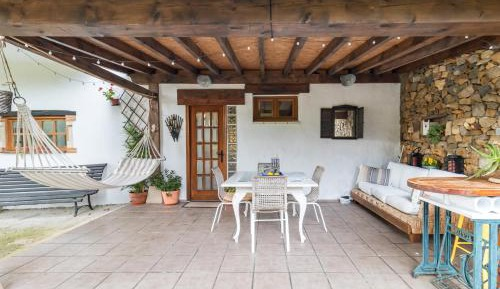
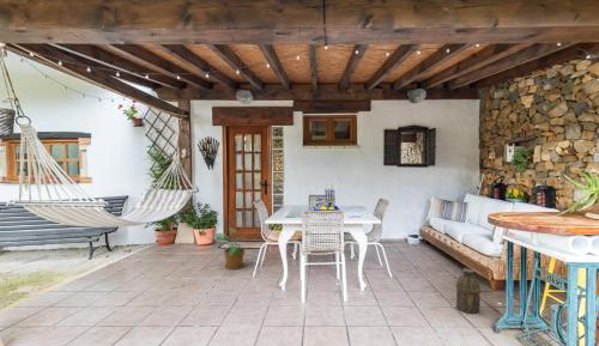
+ potted plant (228, 249)
+ lantern (467, 289)
